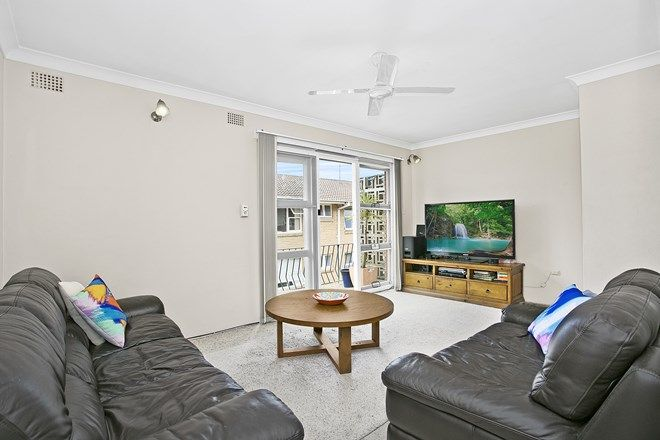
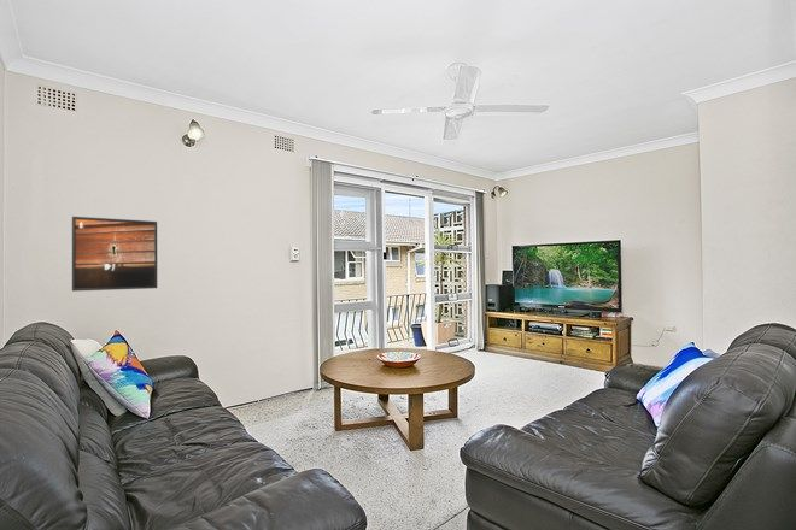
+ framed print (117, 254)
